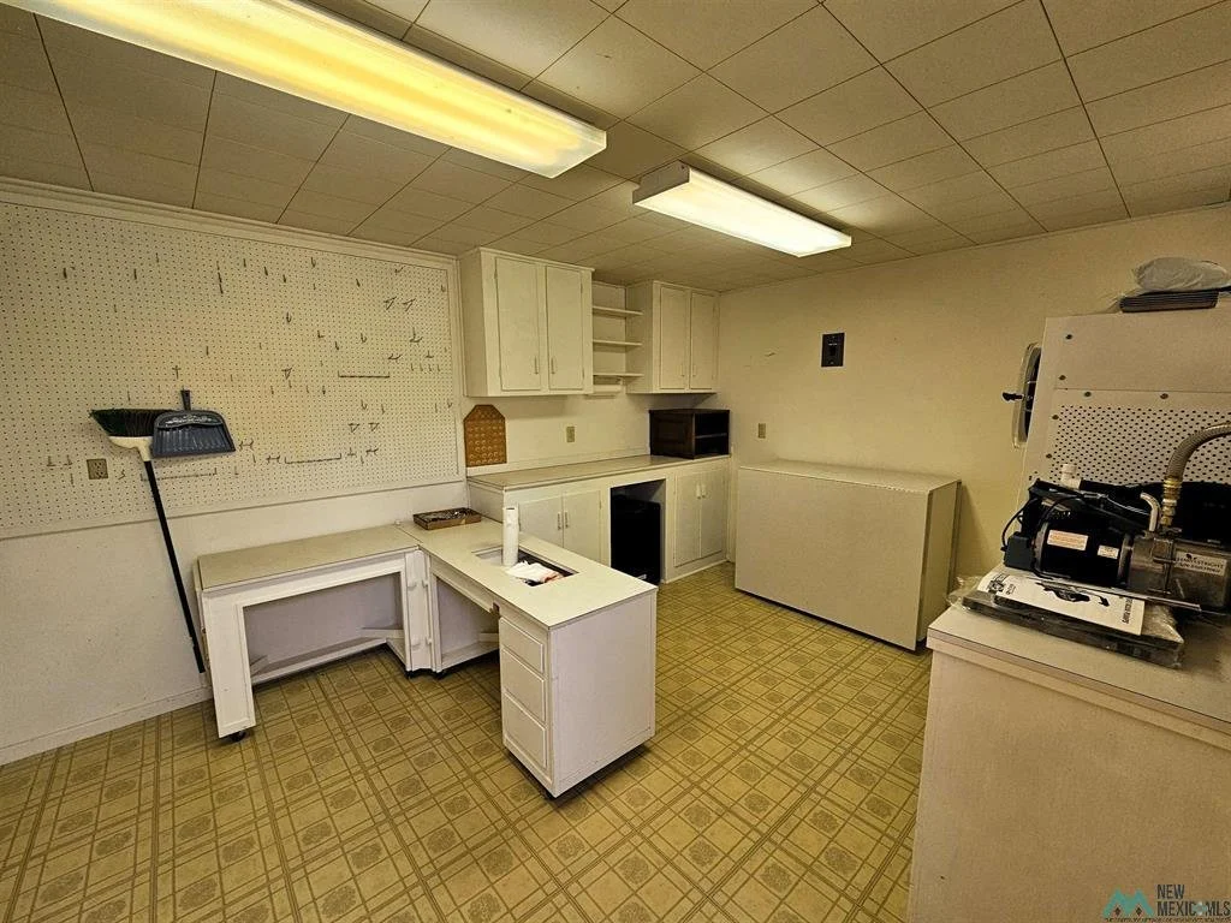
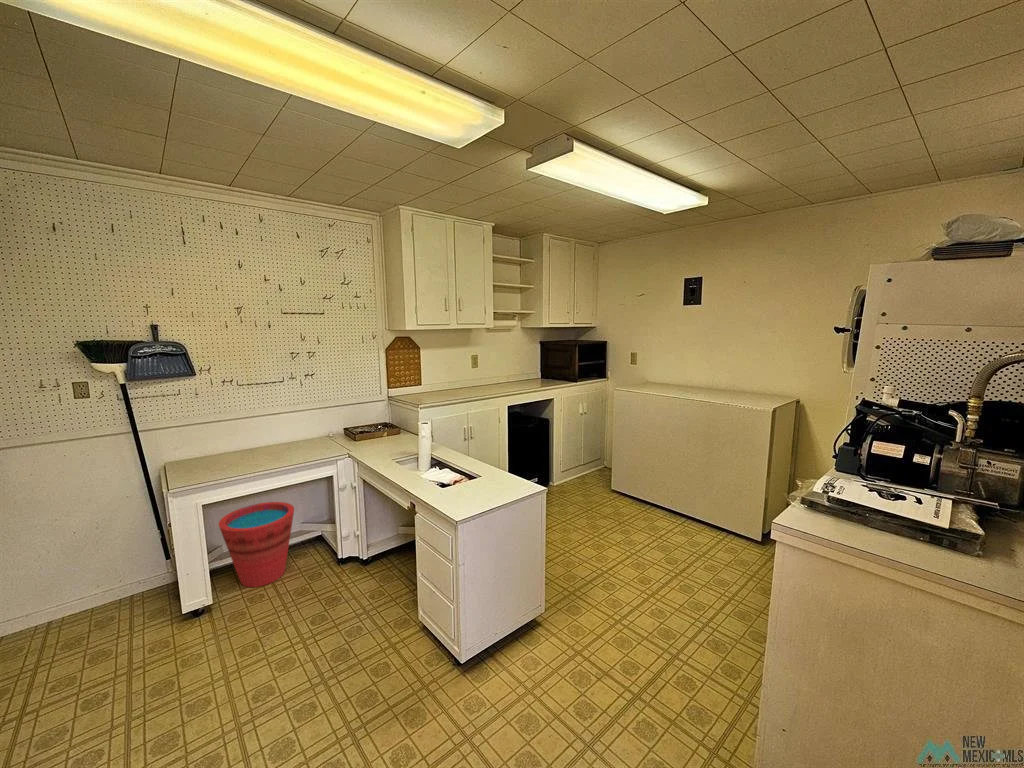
+ bucket (260, 545)
